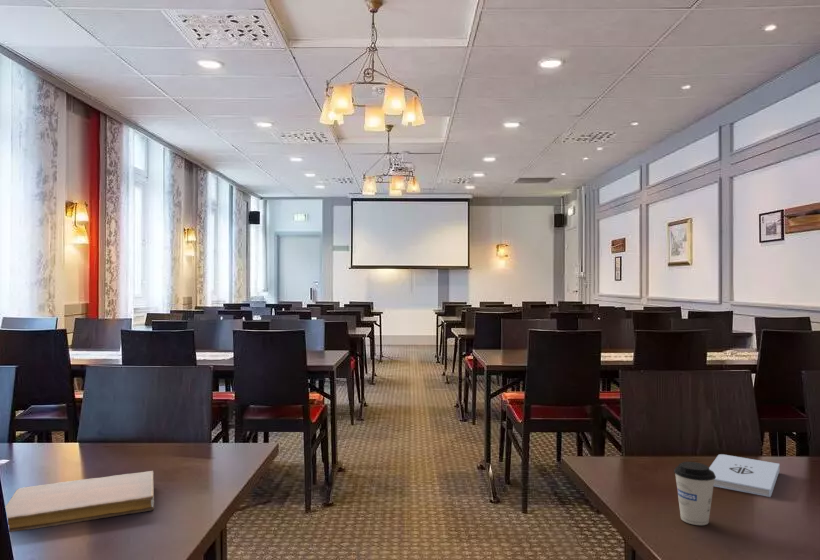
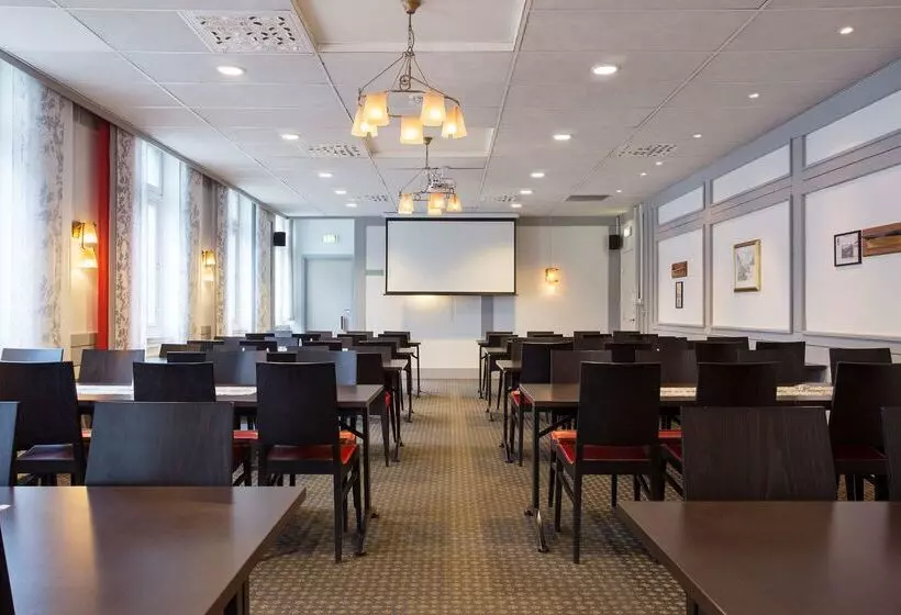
- coffee cup (694, 492)
- notepad (742, 473)
- notebook (84, 498)
